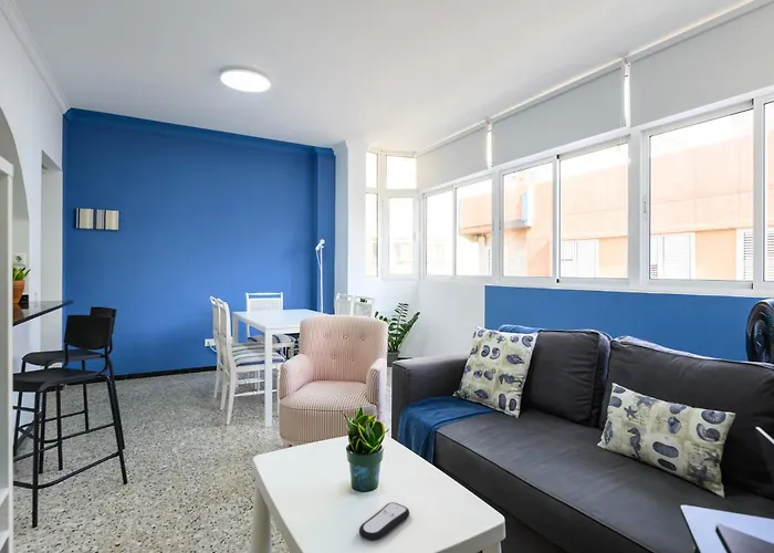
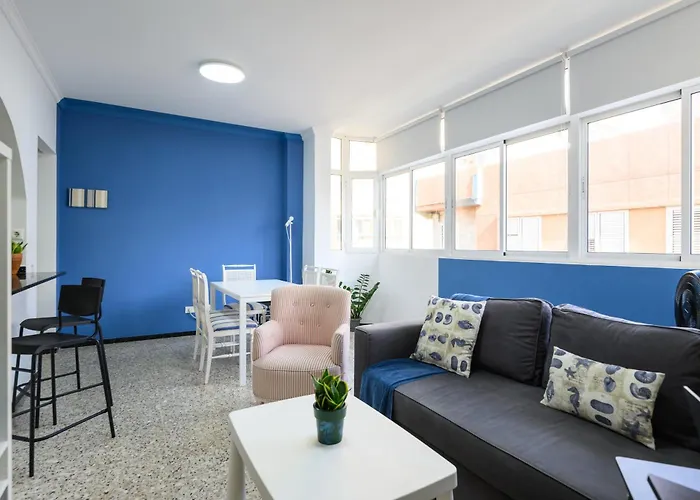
- remote control (384, 520)
